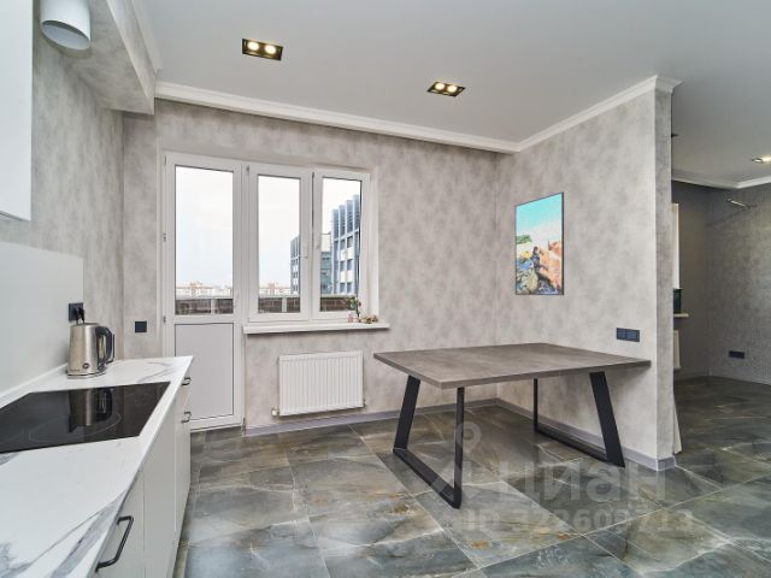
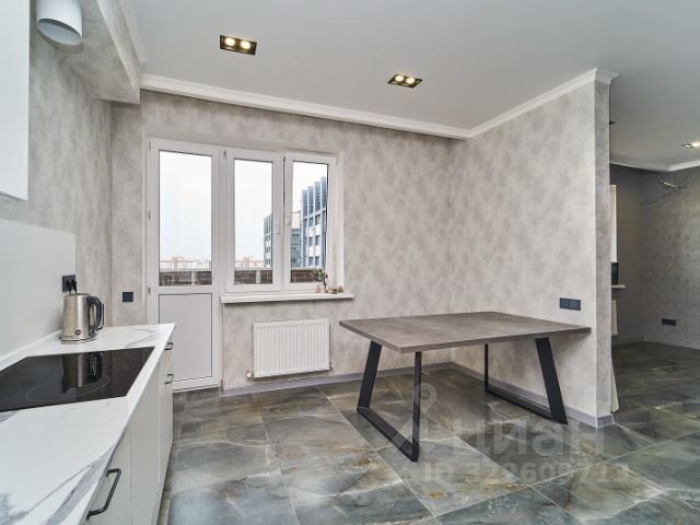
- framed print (537, 247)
